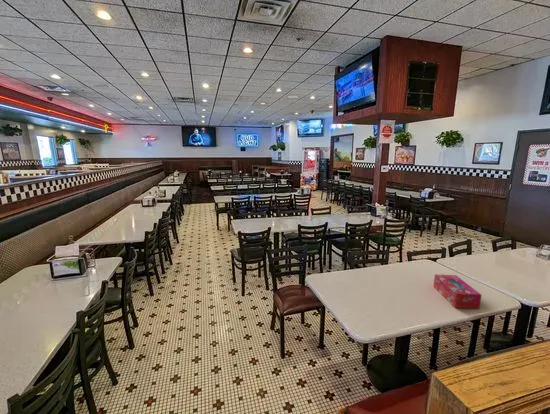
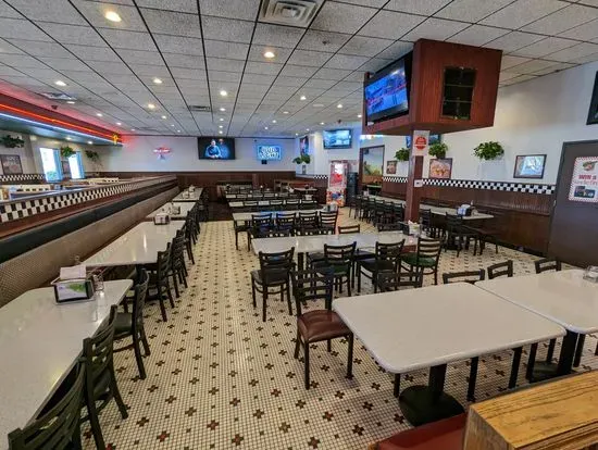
- tissue box (455, 290)
